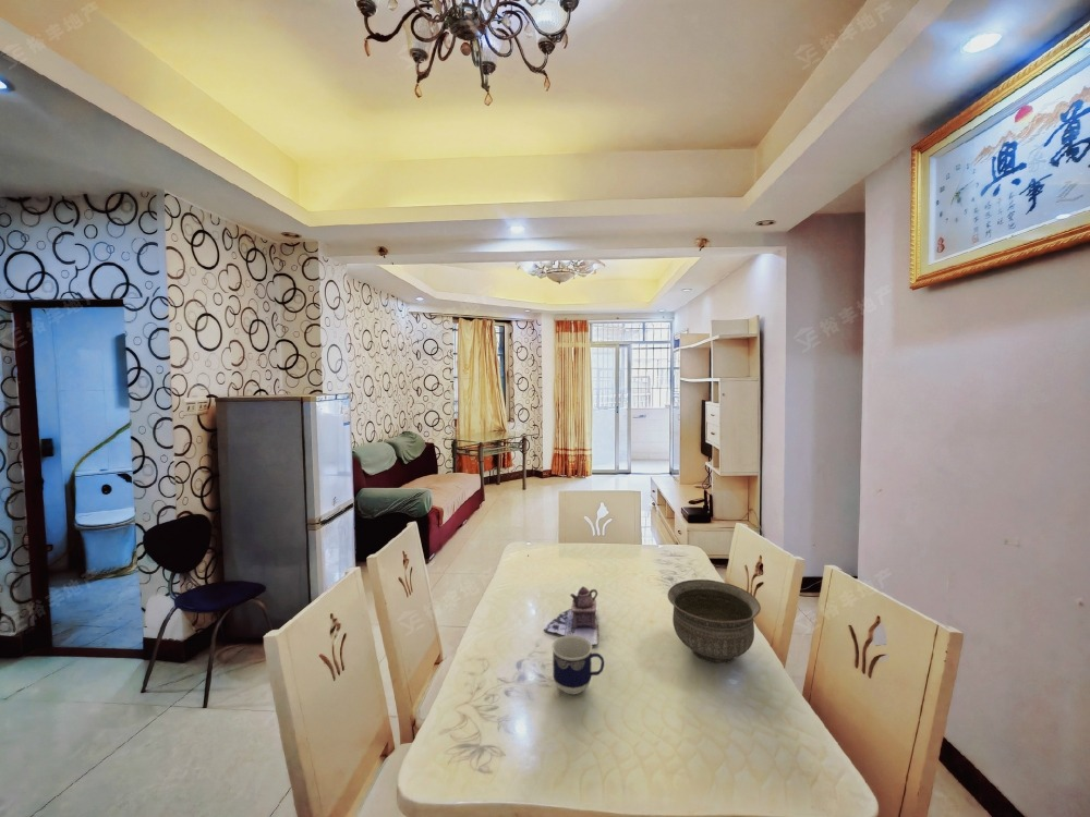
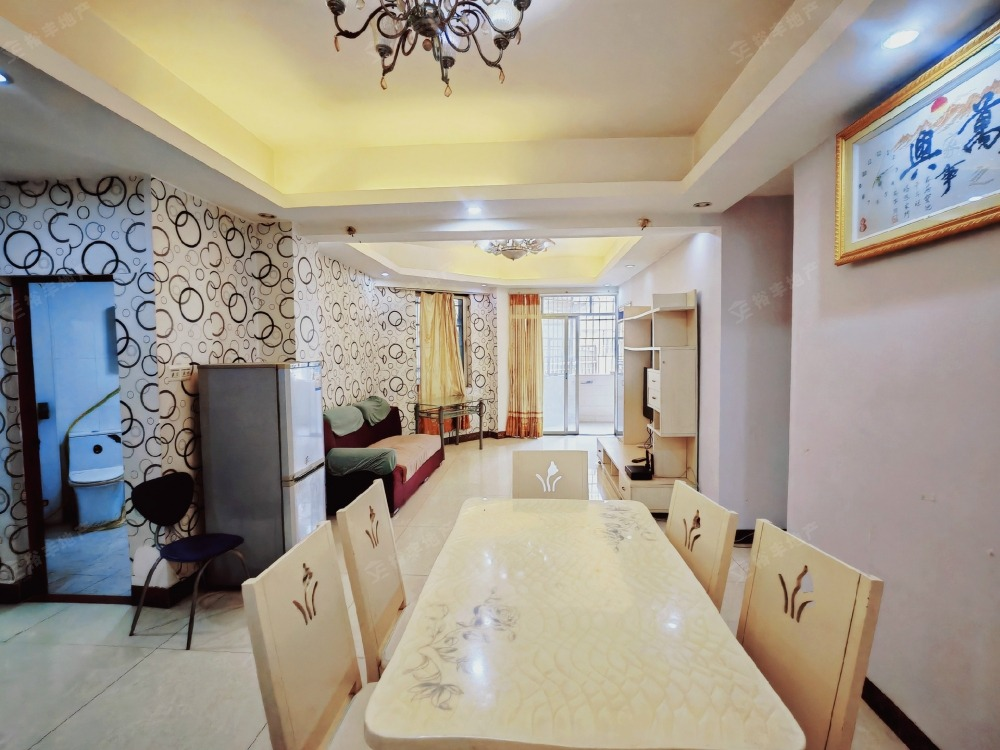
- teapot (581, 605)
- bowl (712, 624)
- cup (578, 667)
